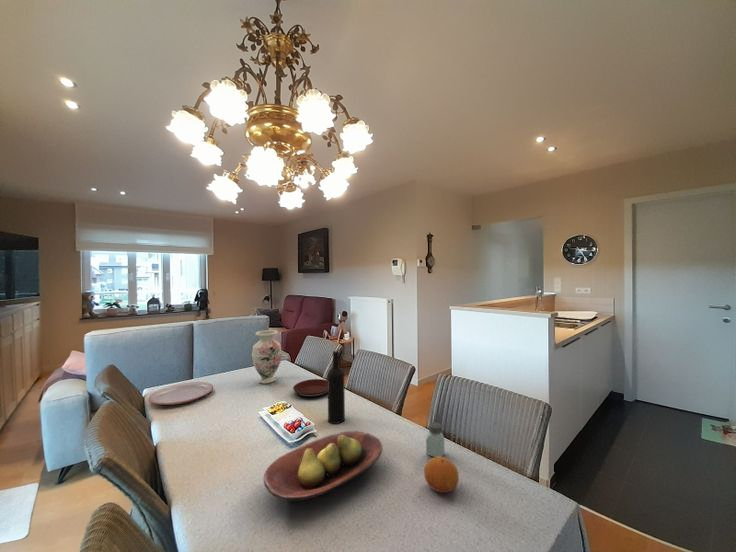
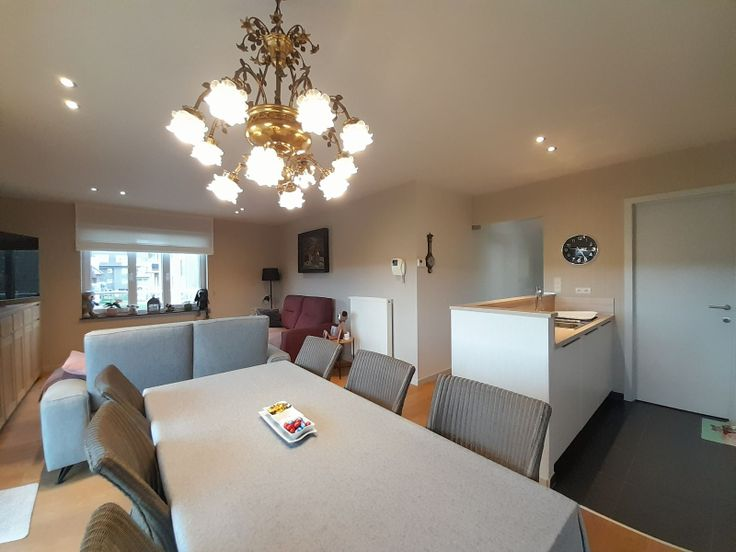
- wine bottle (336, 385)
- fruit (441, 473)
- saltshaker (435, 439)
- fruit bowl (327, 460)
- plate (182, 394)
- vase (267, 356)
- plate (313, 388)
